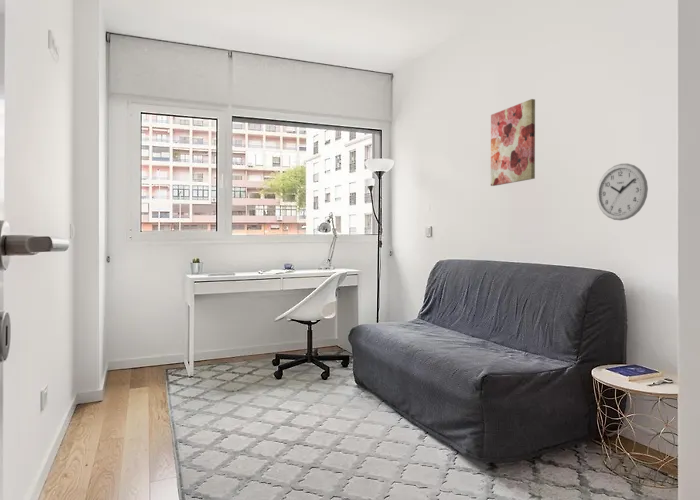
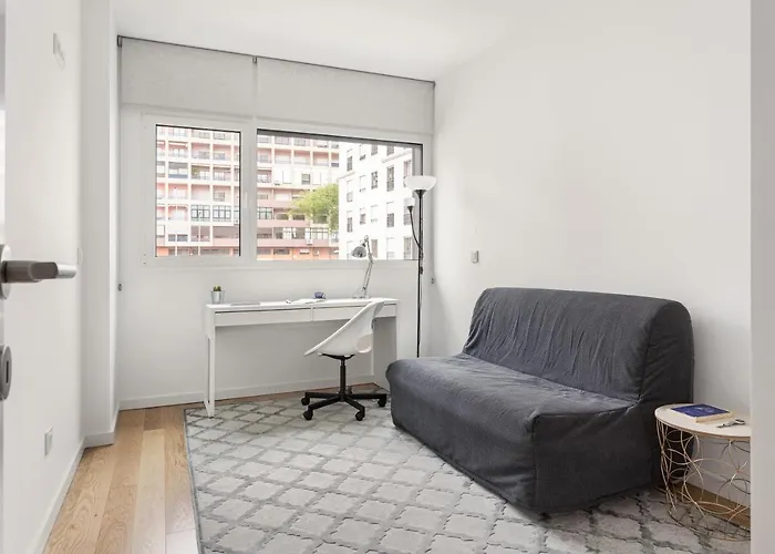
- wall clock (620, 192)
- wall art (511, 145)
